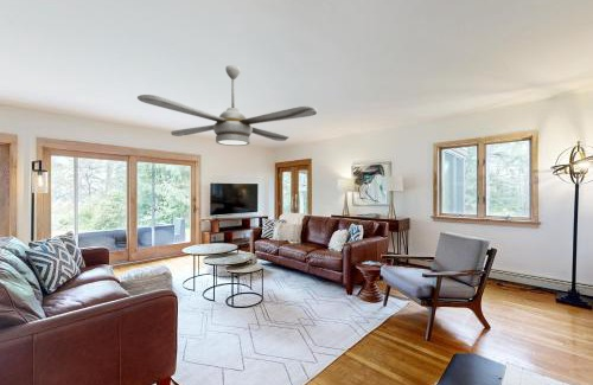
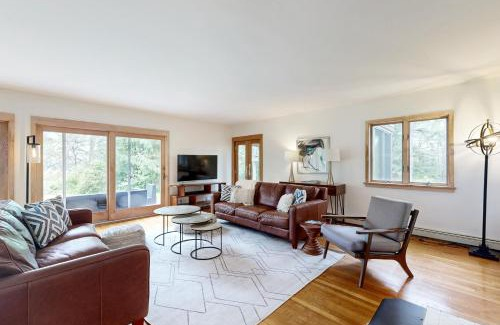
- ceiling fan (232, 105)
